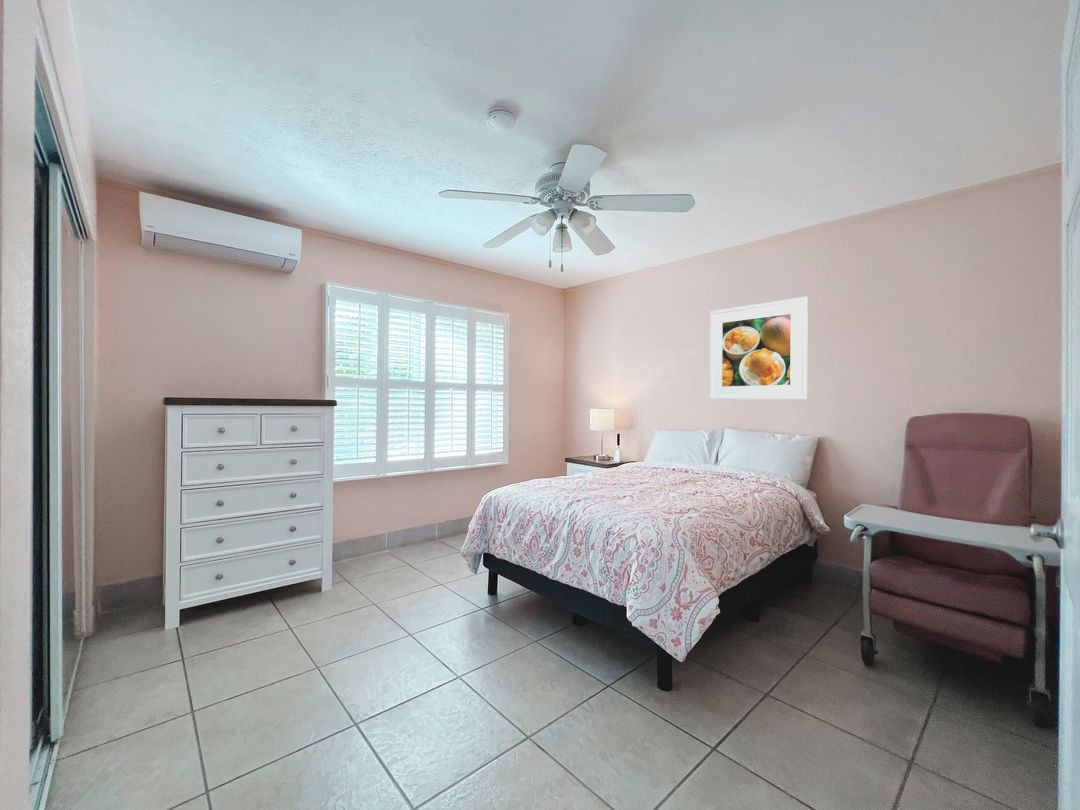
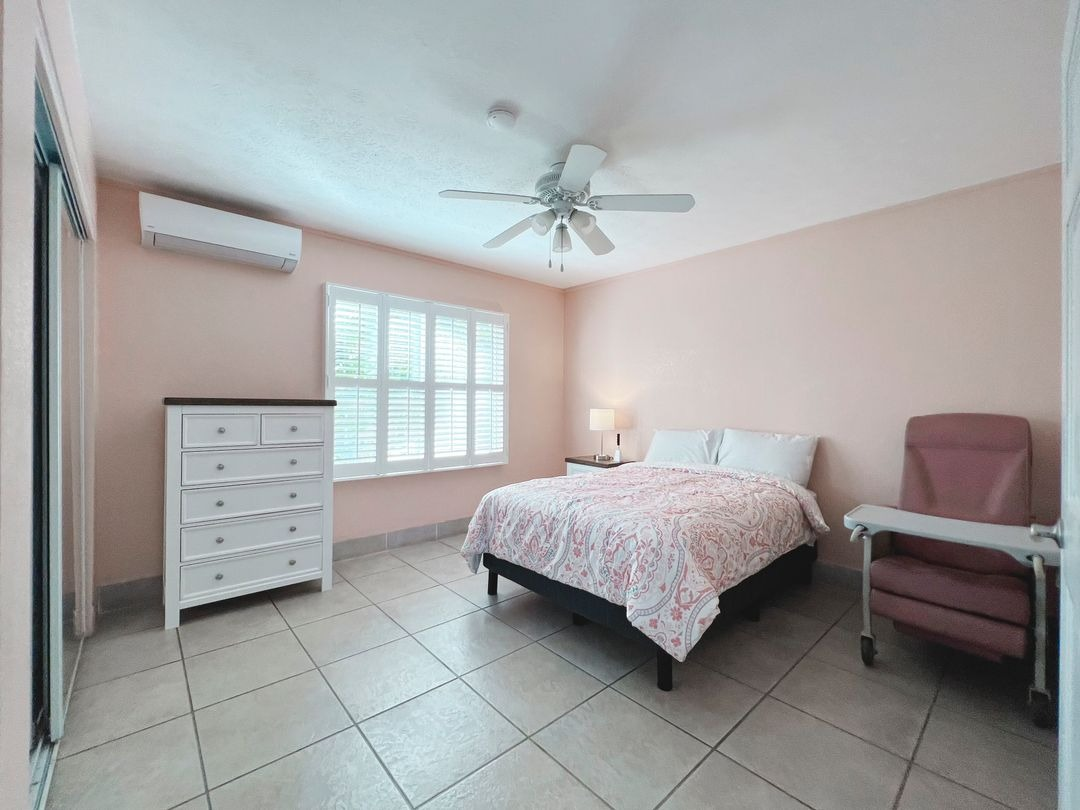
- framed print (754, 352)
